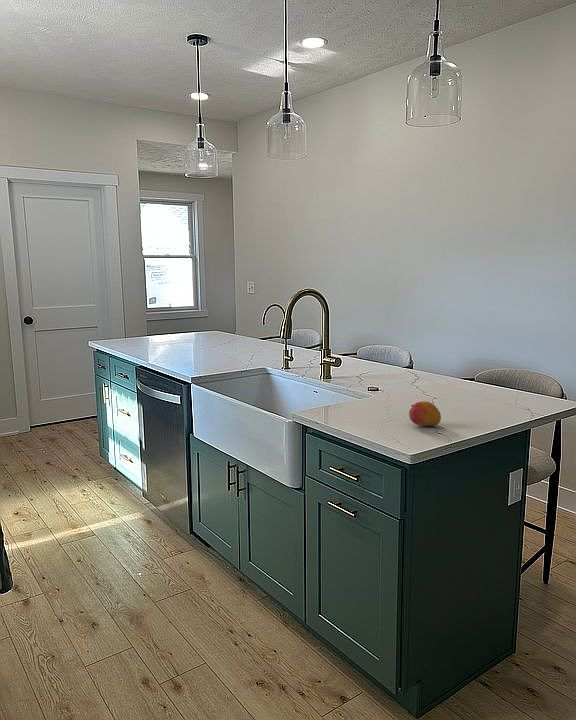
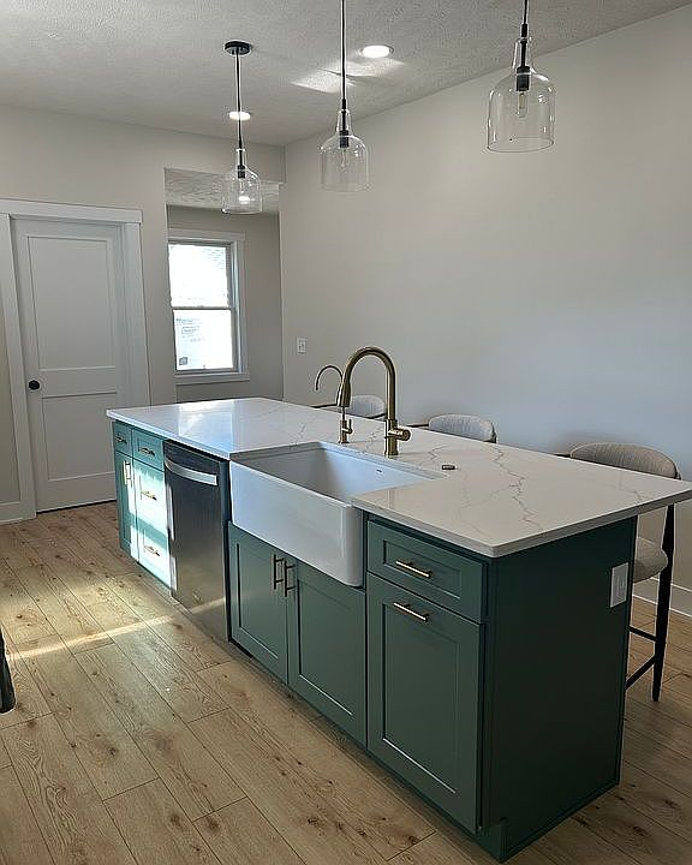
- fruit (424, 413)
